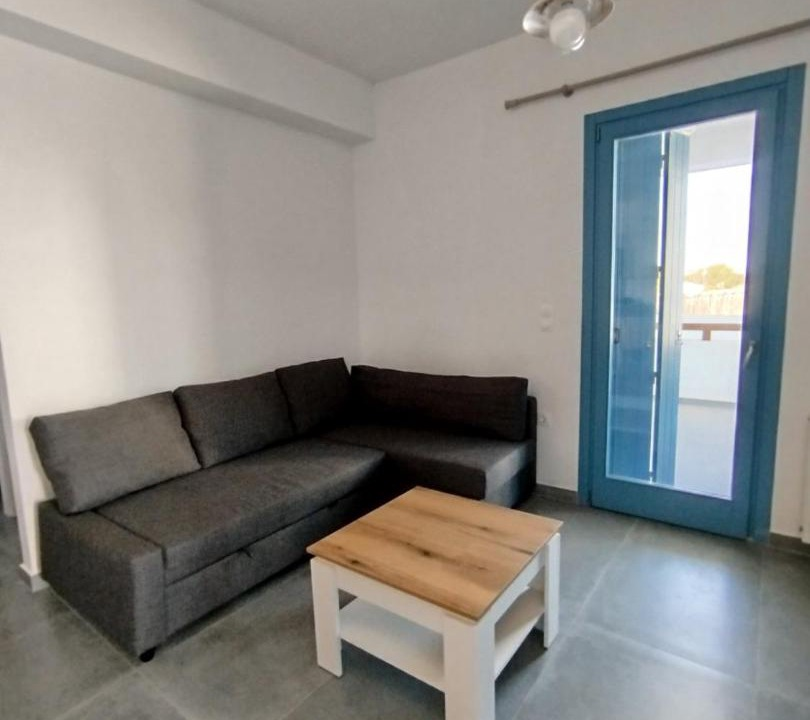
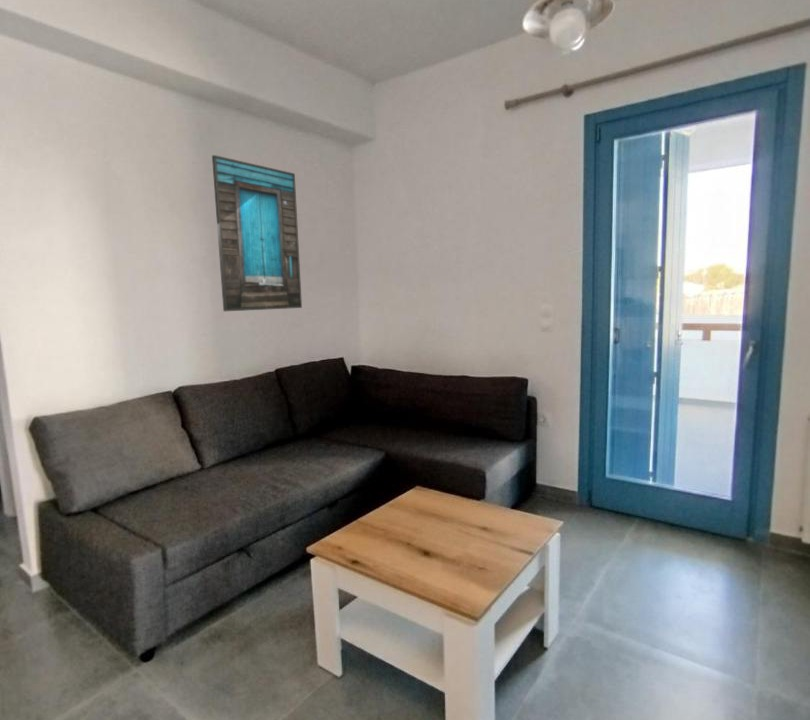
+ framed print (261, 238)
